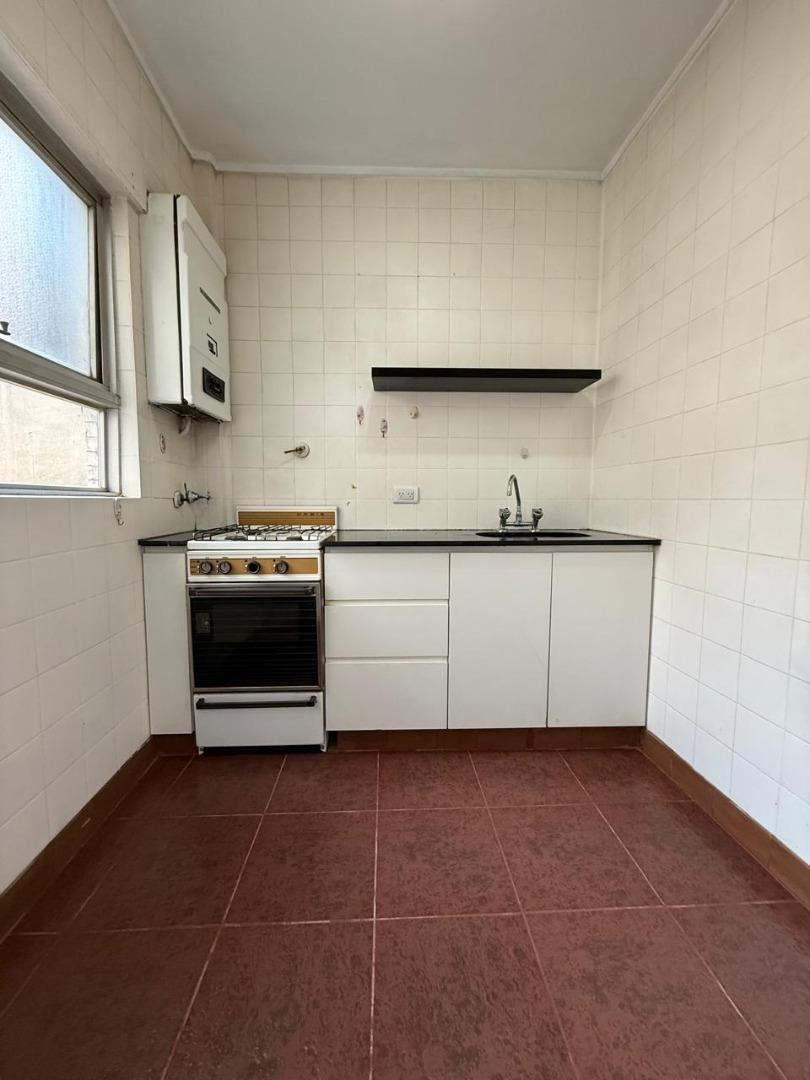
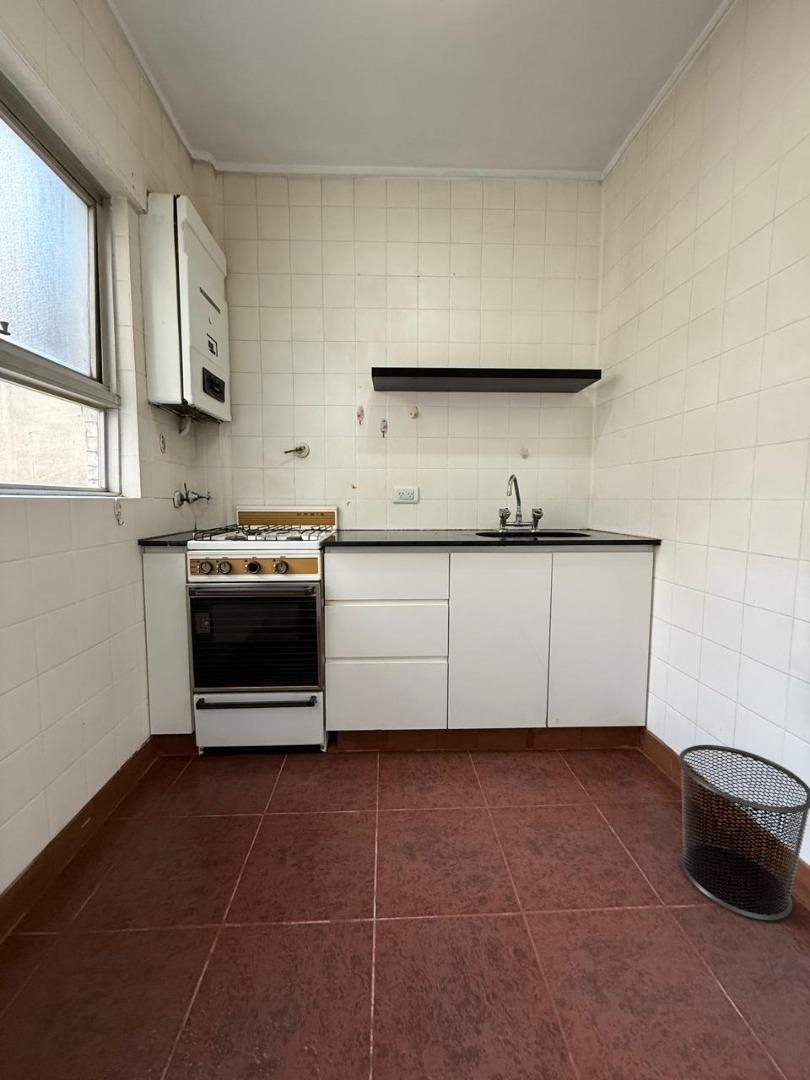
+ waste bin (737, 827)
